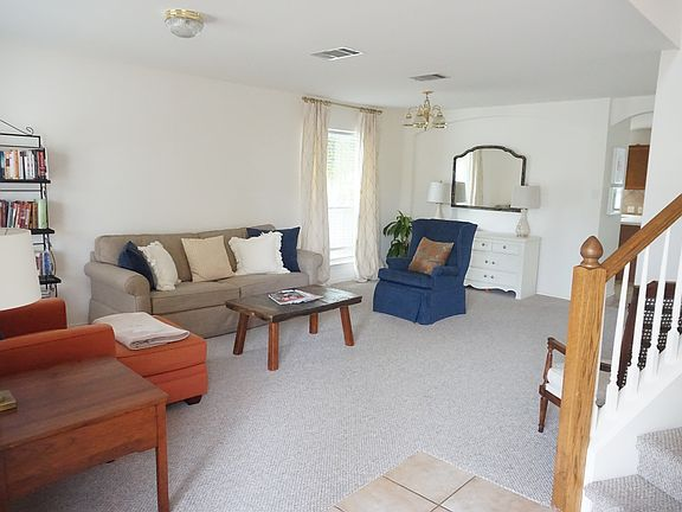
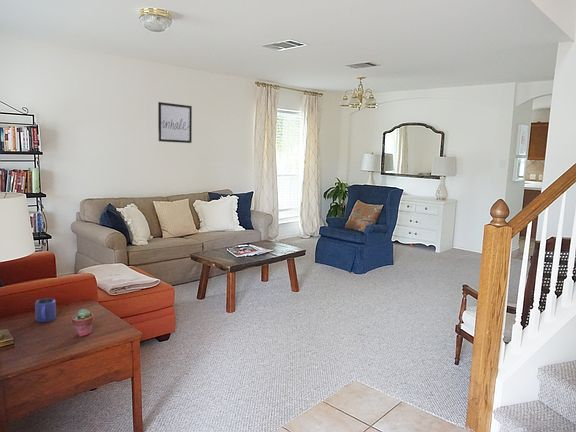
+ potted succulent (83, 321)
+ mug (45, 311)
+ wall art (175, 123)
